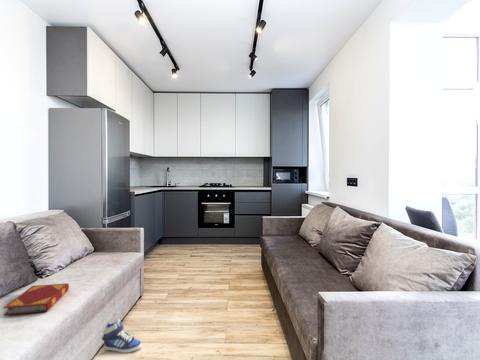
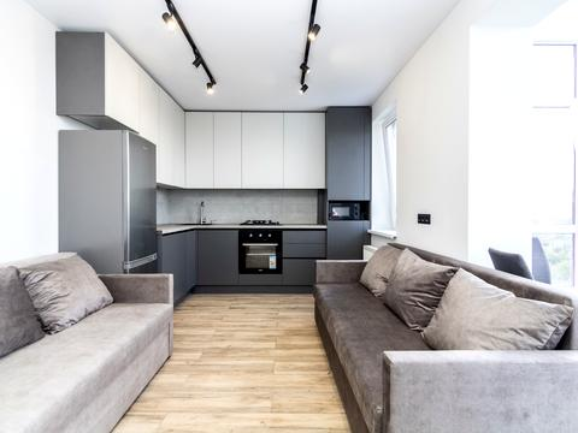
- sneaker (122, 334)
- hardback book (39, 297)
